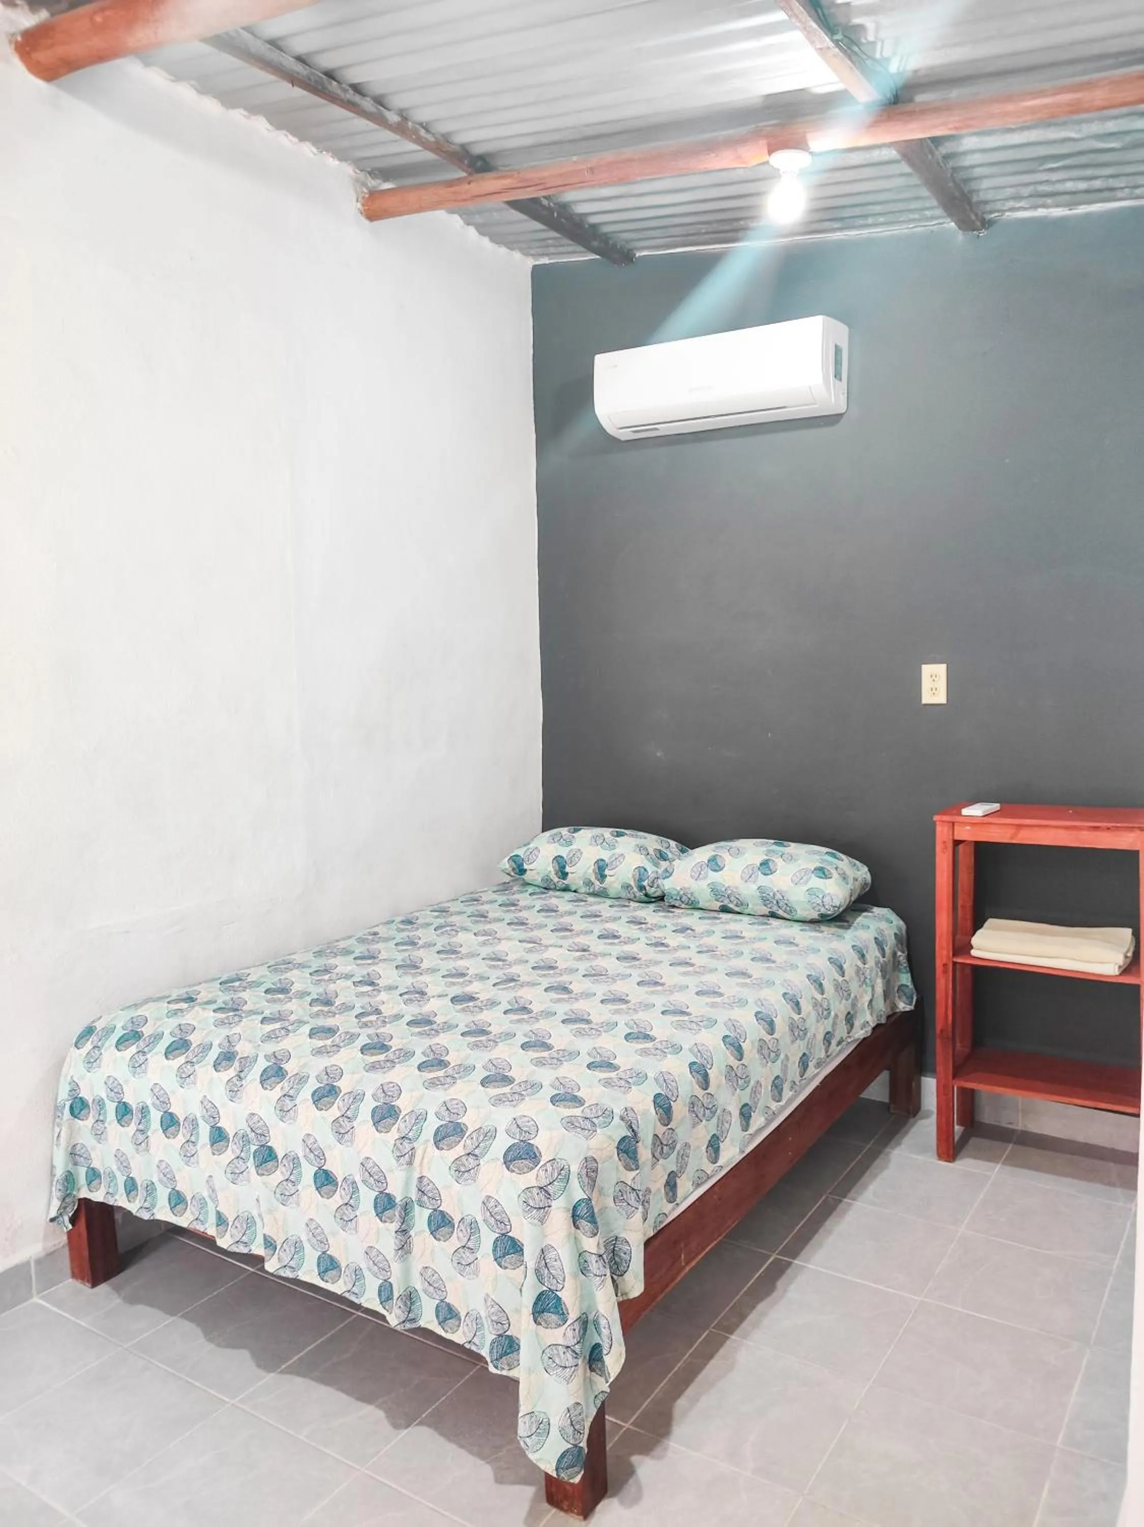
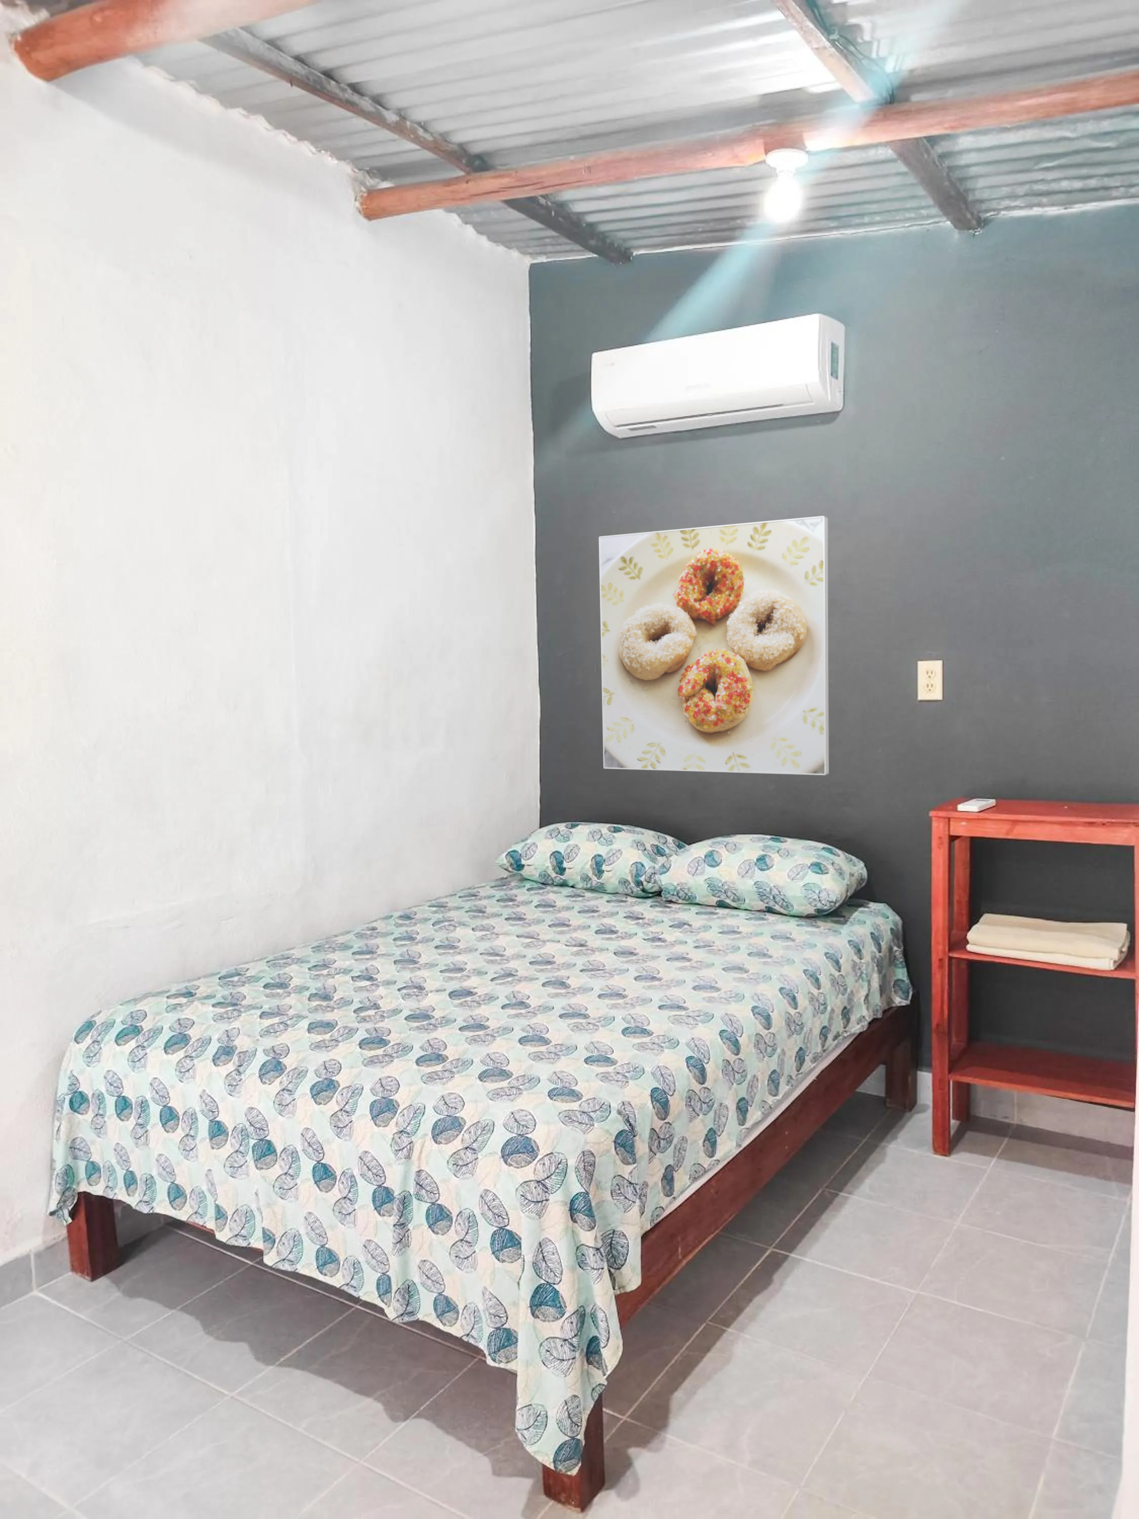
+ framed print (708, 651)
